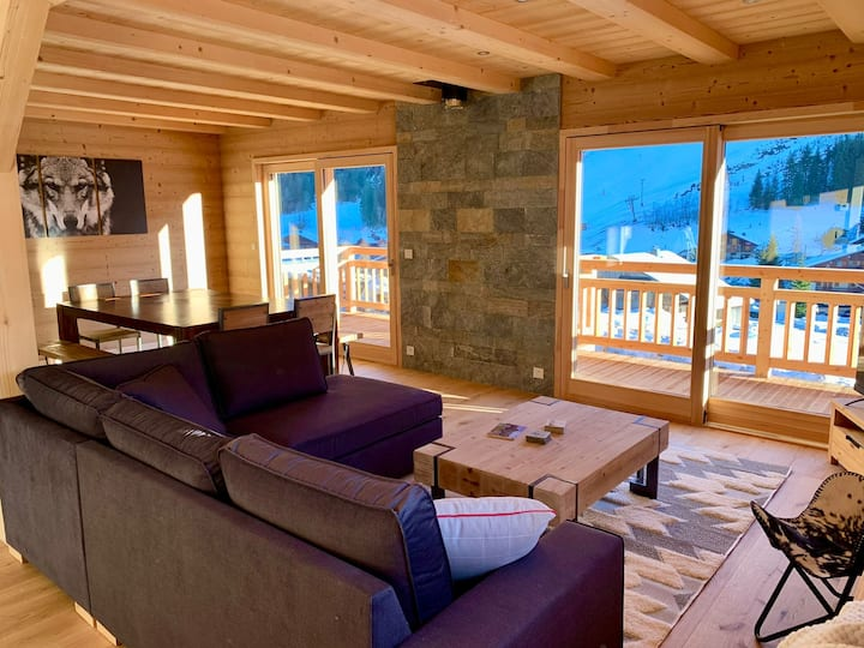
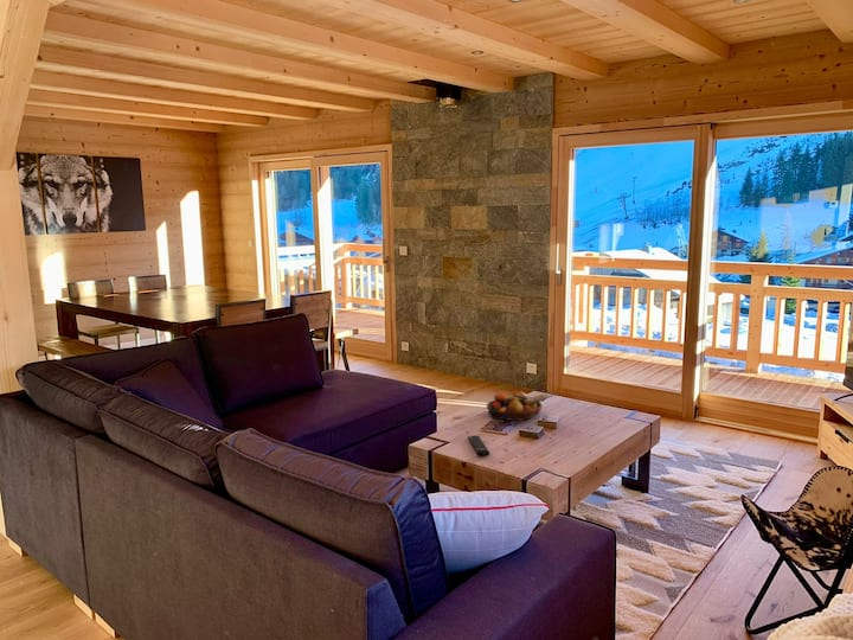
+ remote control (477, 446)
+ fruit bowl (514, 402)
